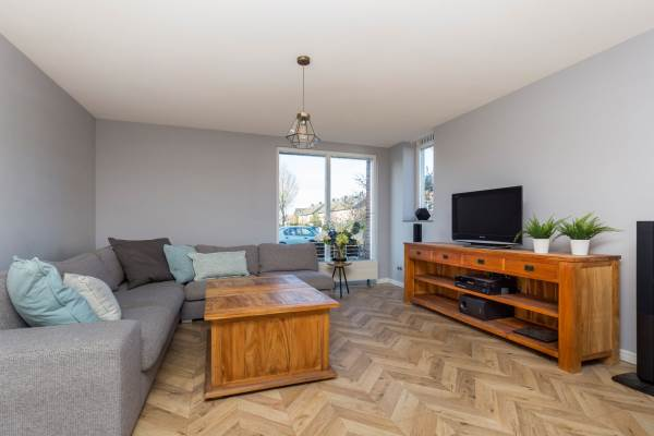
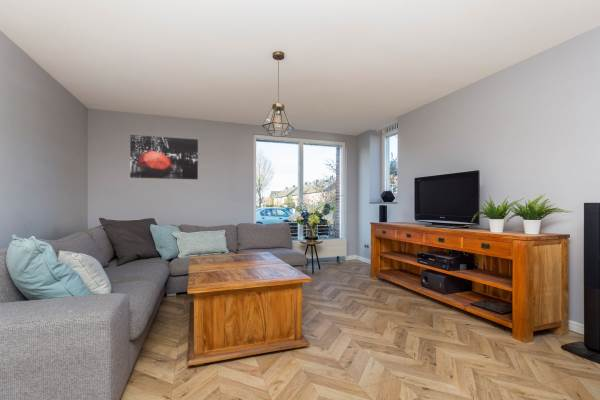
+ wall art (165, 158)
